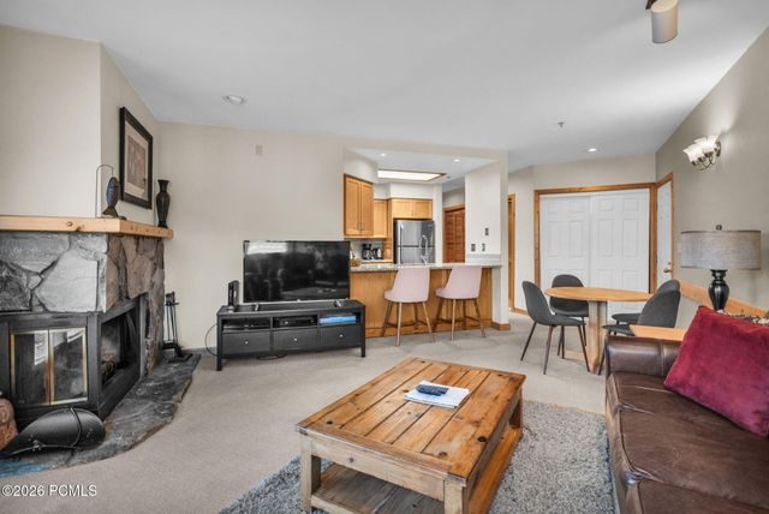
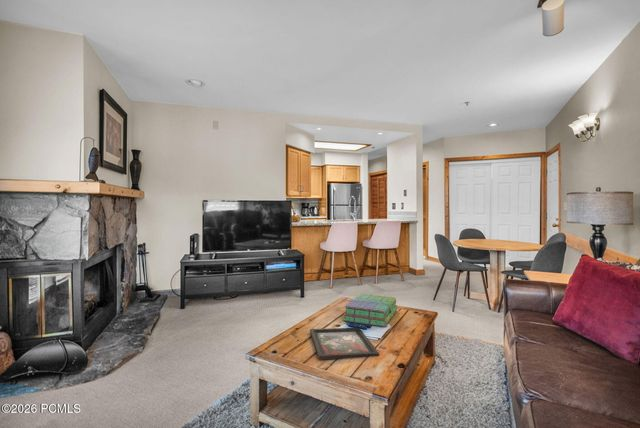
+ stack of books (371, 308)
+ decorative tray (341, 341)
